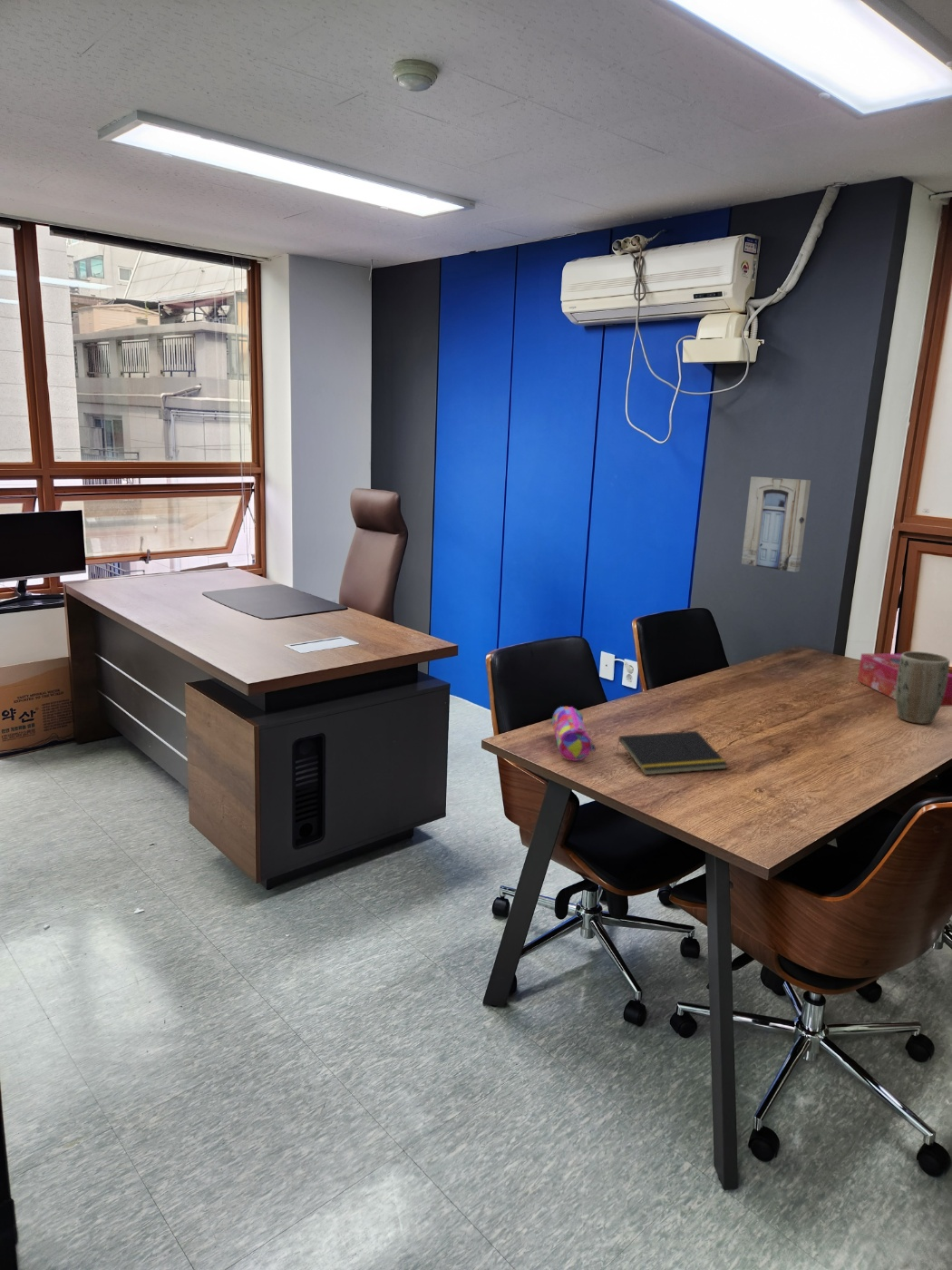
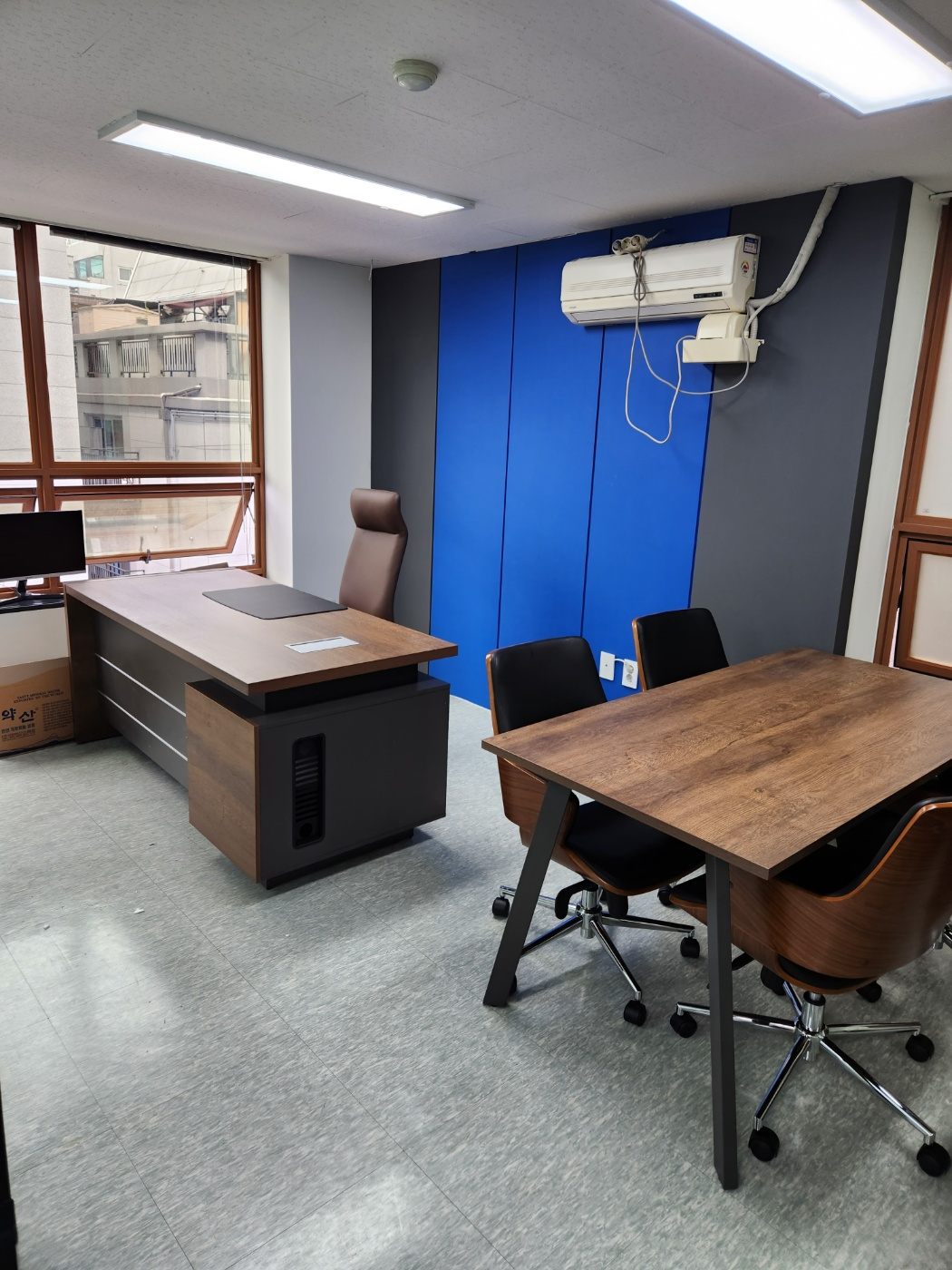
- pencil case (571, 732)
- tissue box (897, 677)
- notepad (672, 751)
- wall art (774, 523)
- plant pot (920, 688)
